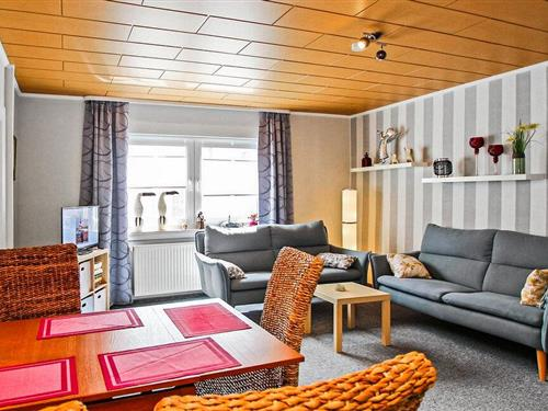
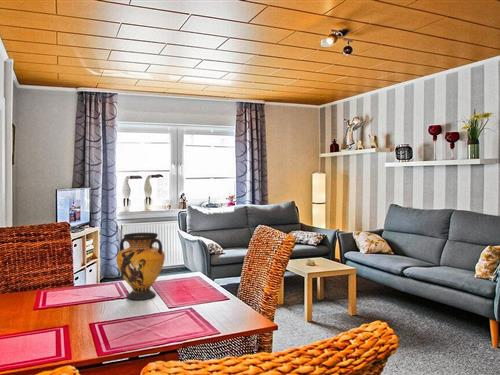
+ vase (141, 265)
